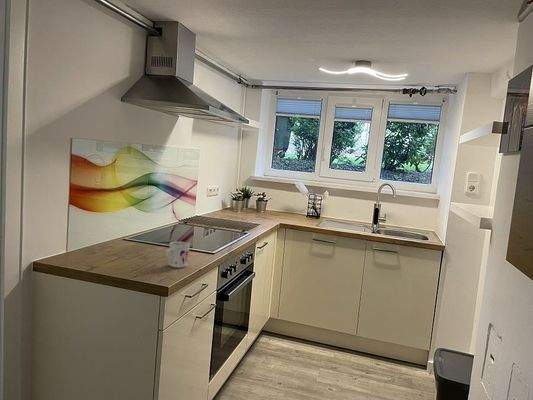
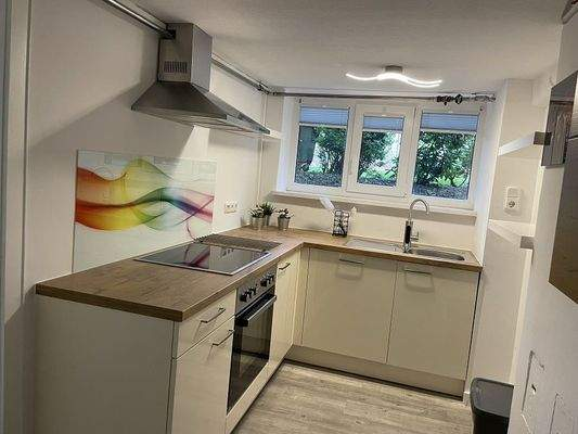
- mug (176, 254)
